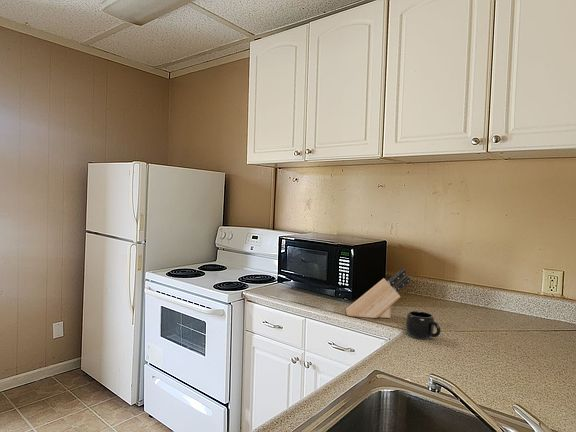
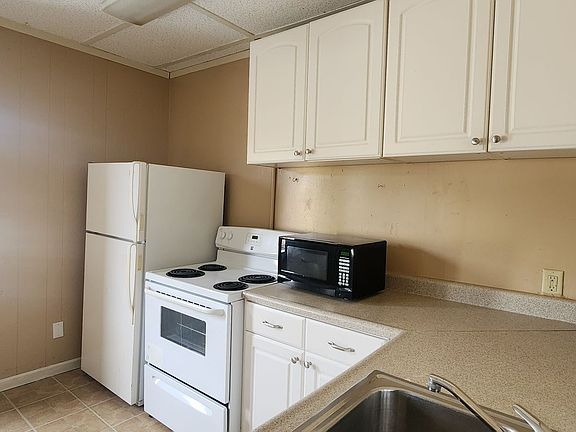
- mug (421, 326)
- knife block (377, 291)
